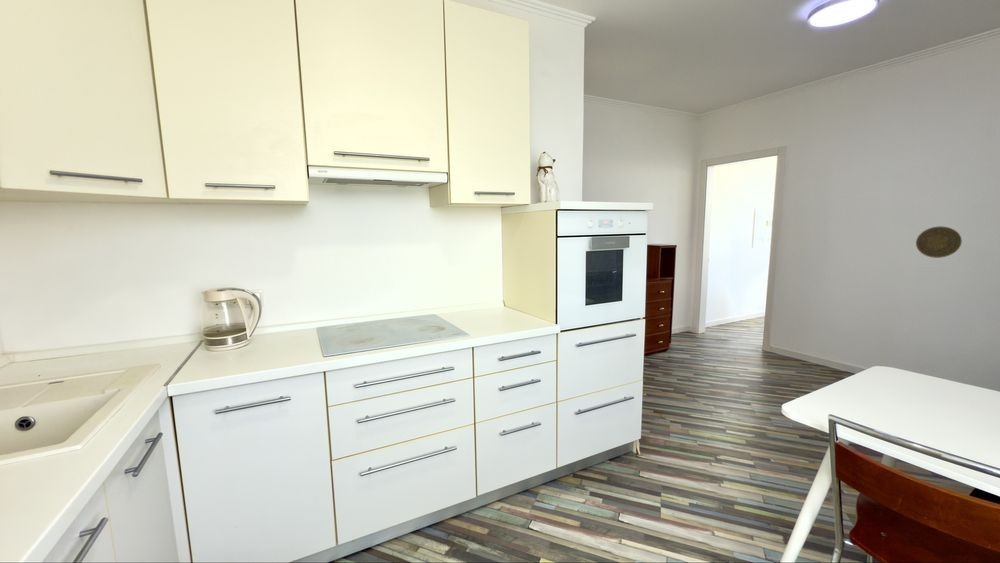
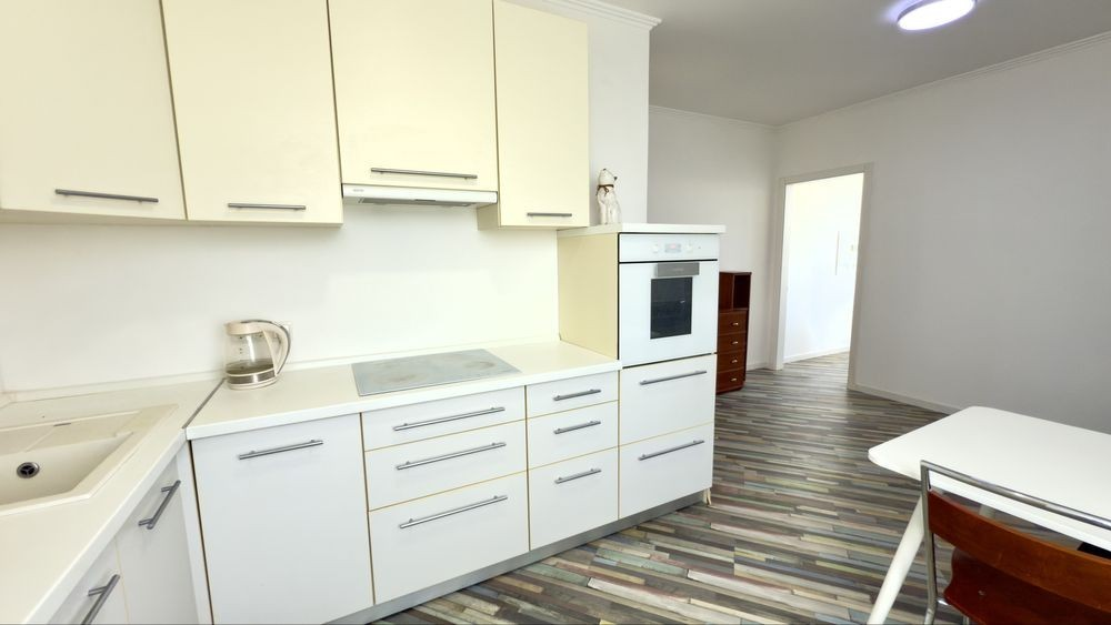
- decorative plate (937, 242)
